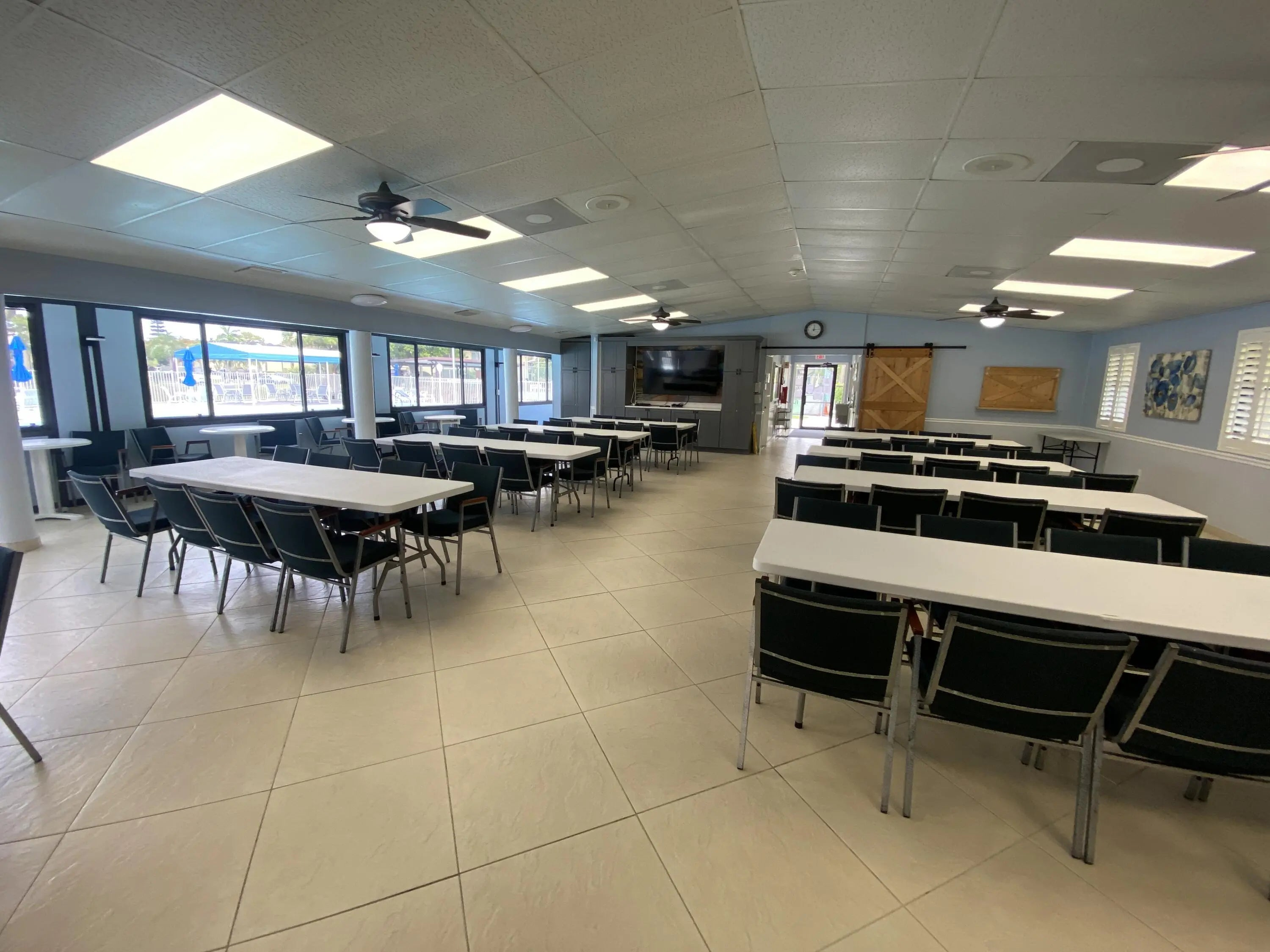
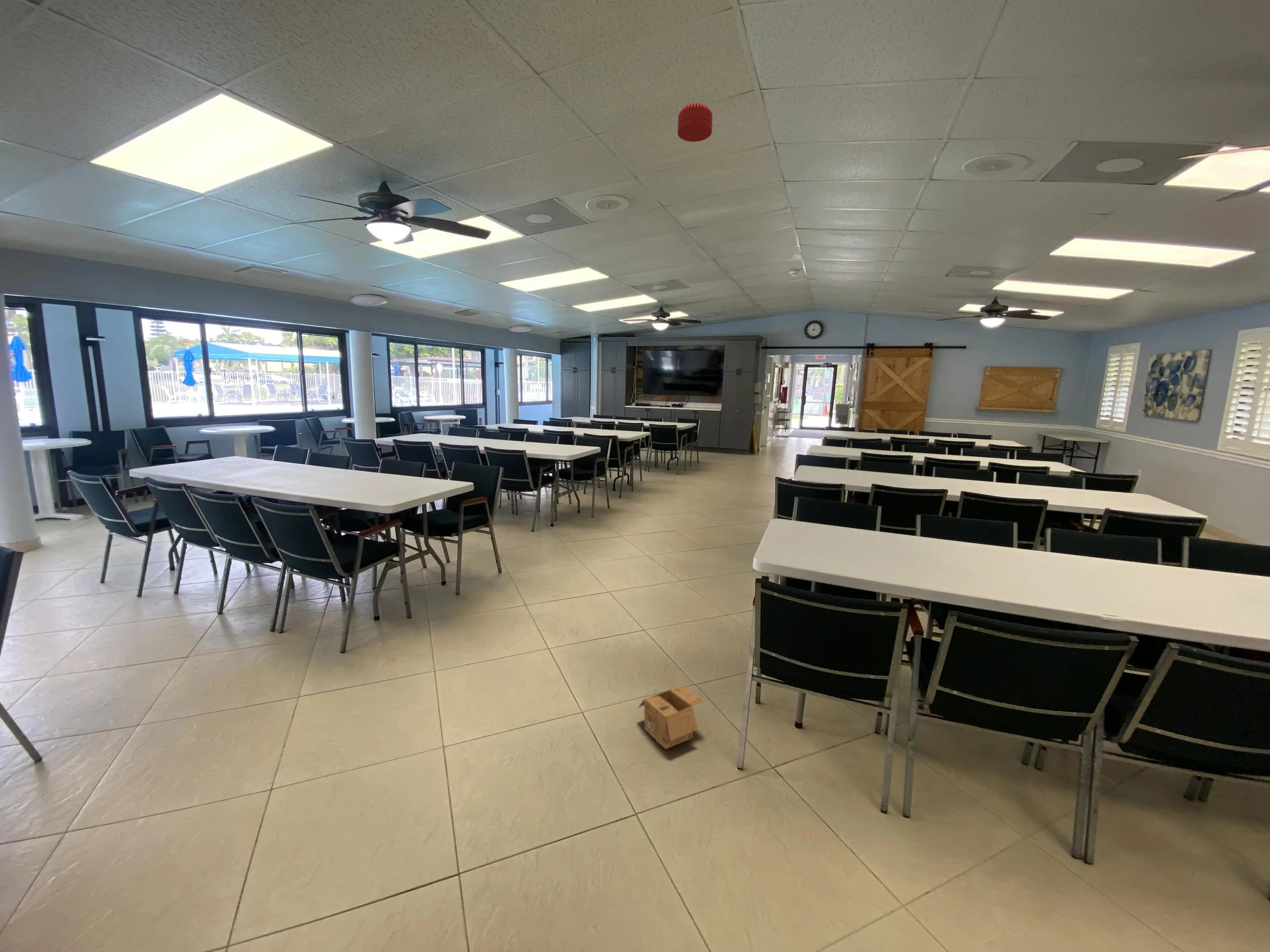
+ carton (669, 715)
+ smoke detector (695, 122)
